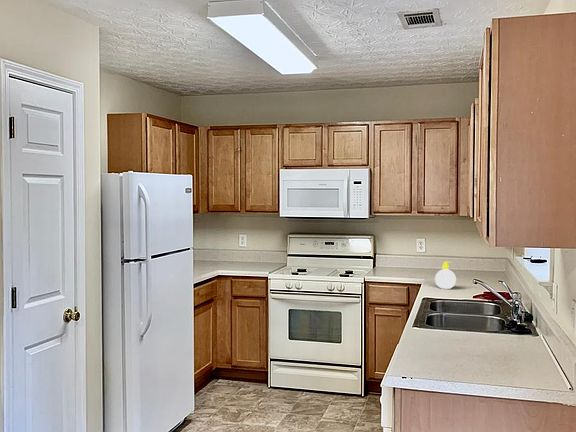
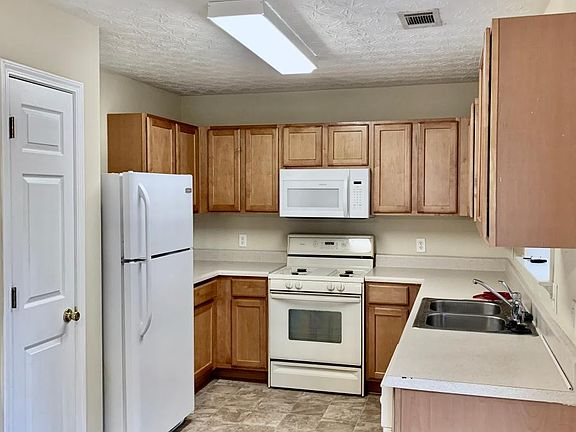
- soap bottle (445, 275)
